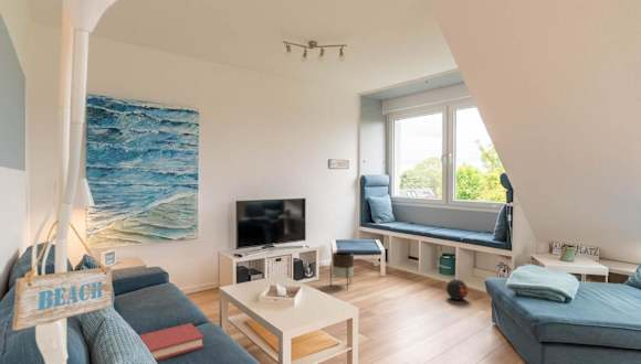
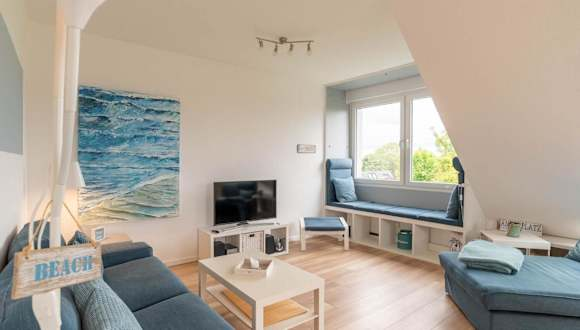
- decorative ball (456, 289)
- hardback book (168, 341)
- planter (343, 269)
